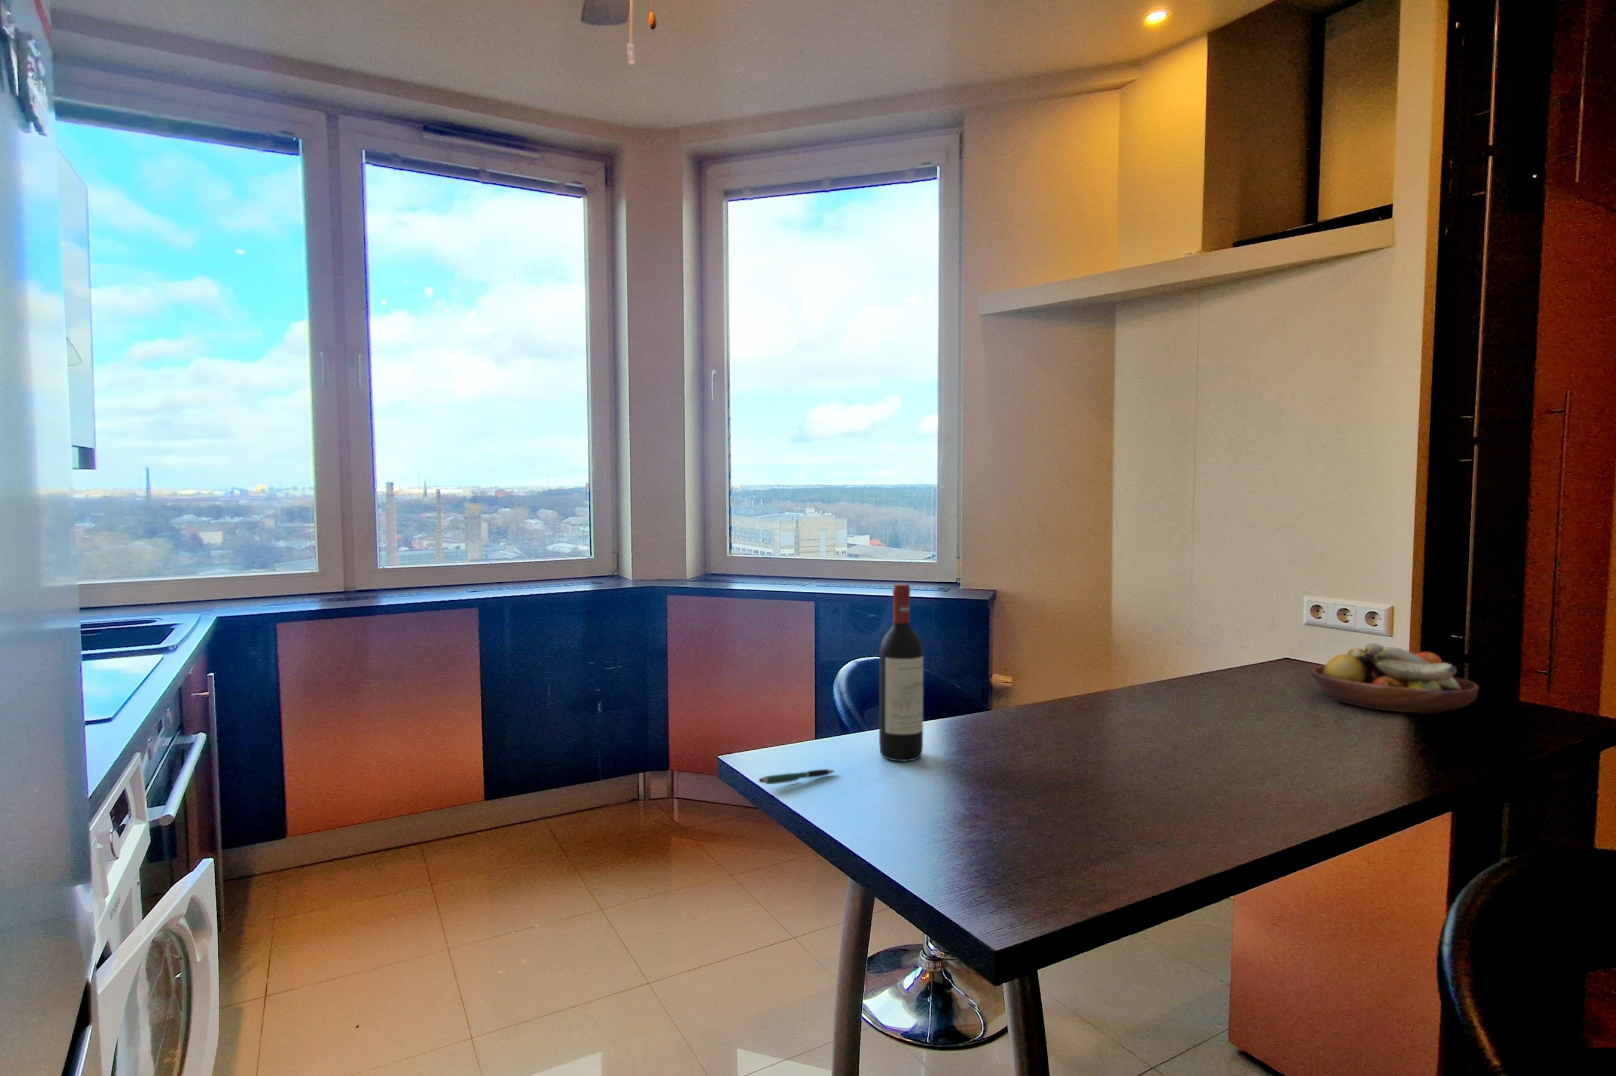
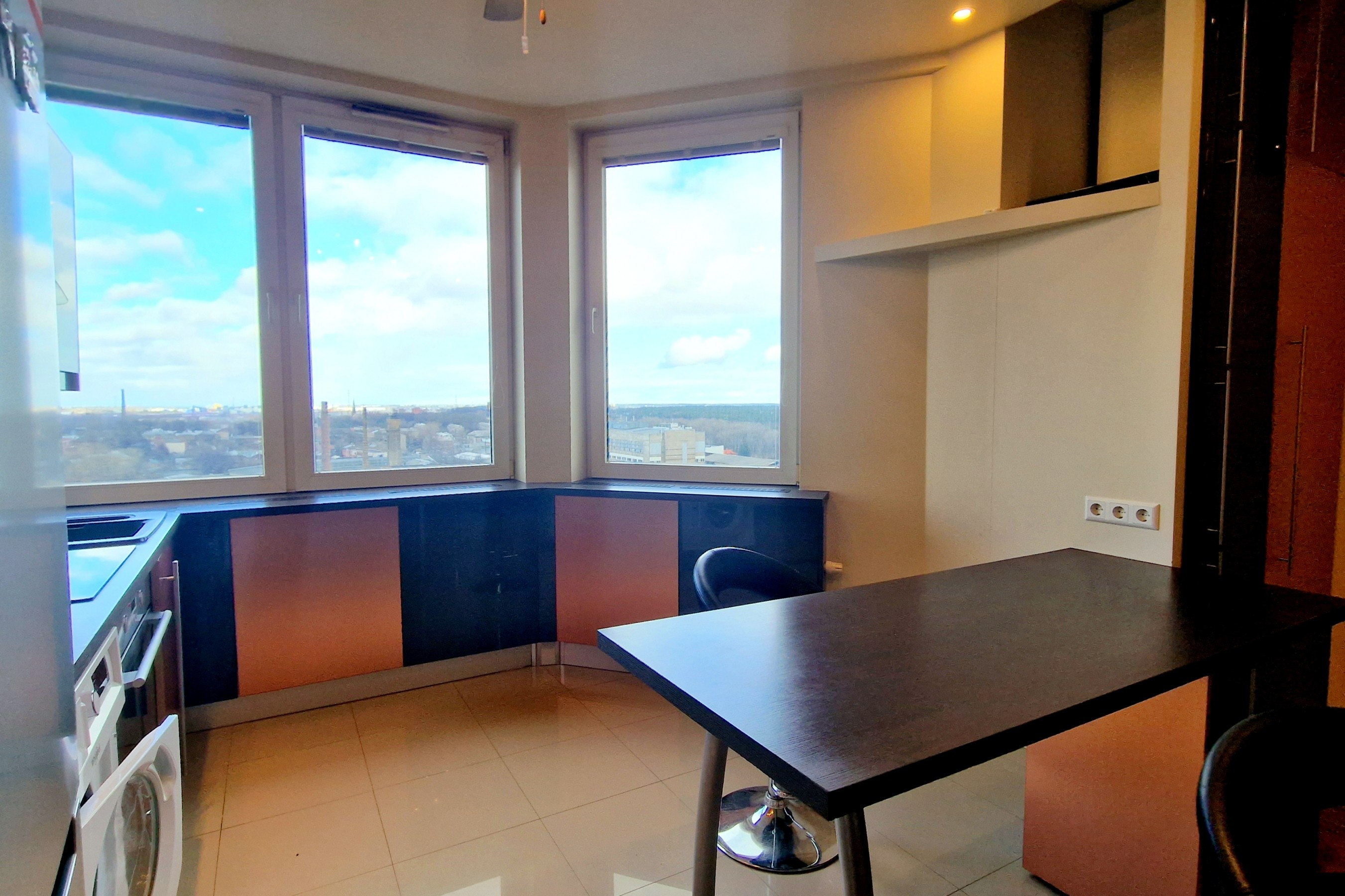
- pen (798, 776)
- wine bottle (901, 670)
- fruit bowl (1393, 671)
